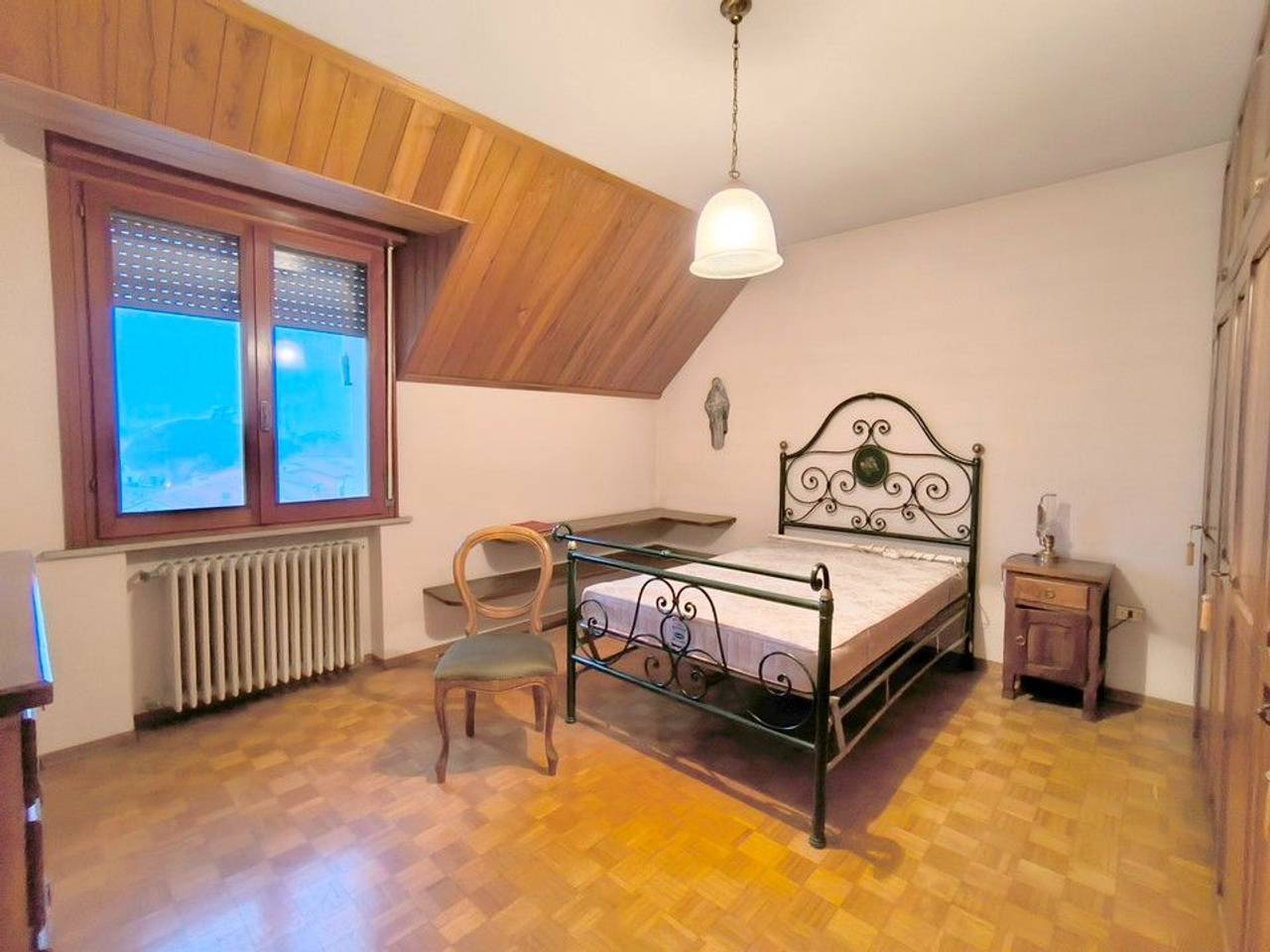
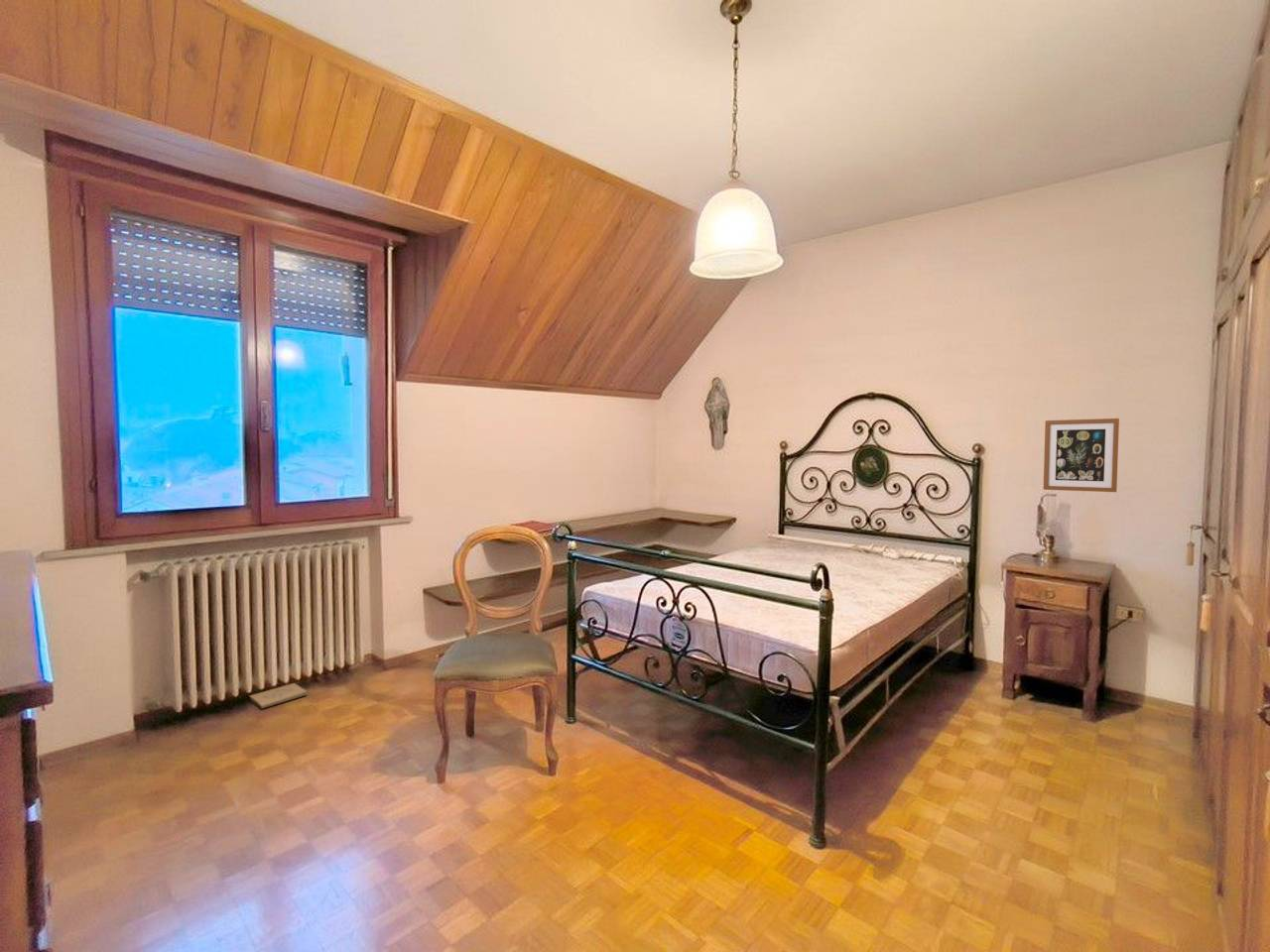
+ box (278, 695)
+ wall art (1080, 455)
